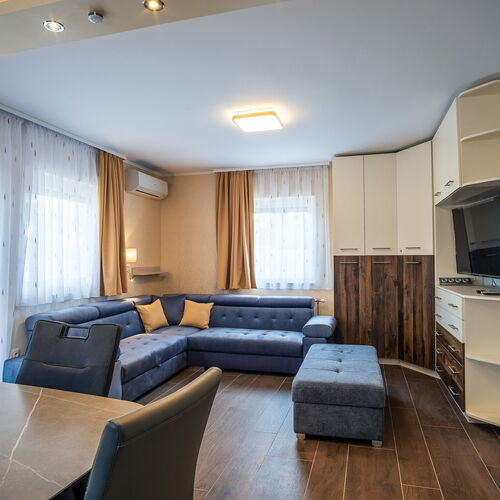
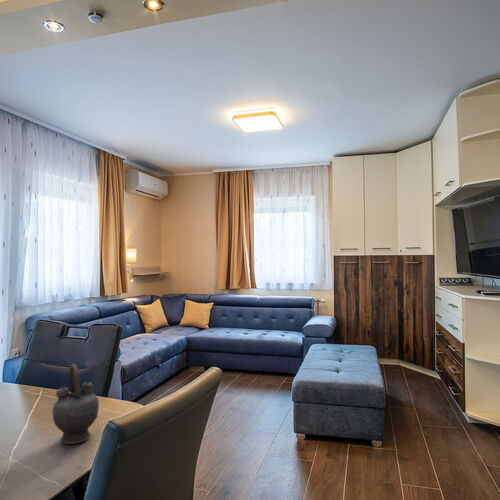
+ teapot (75, 399)
